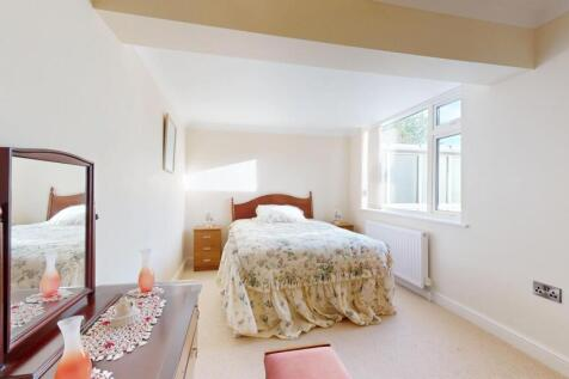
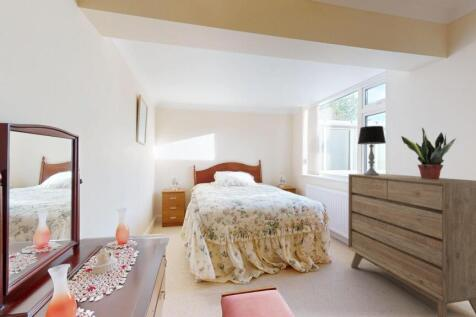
+ table lamp (371, 151)
+ dresser (406, 232)
+ potted plant (426, 152)
